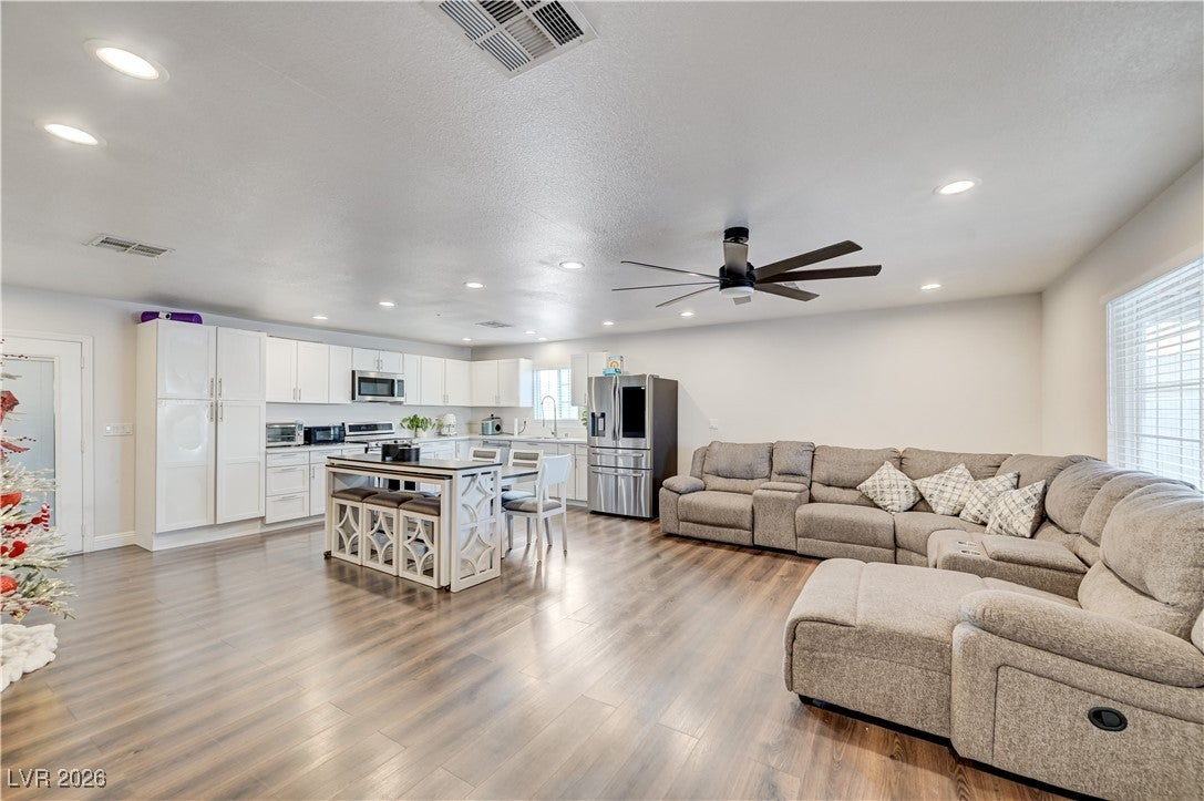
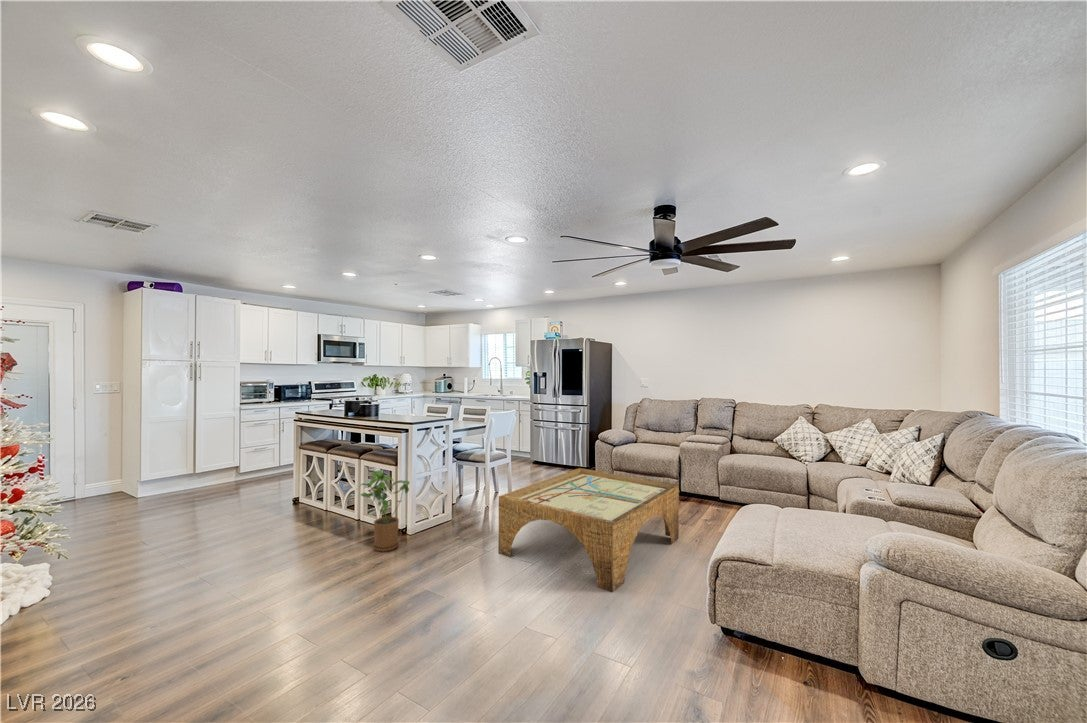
+ house plant (381, 508)
+ coffee table (592, 518)
